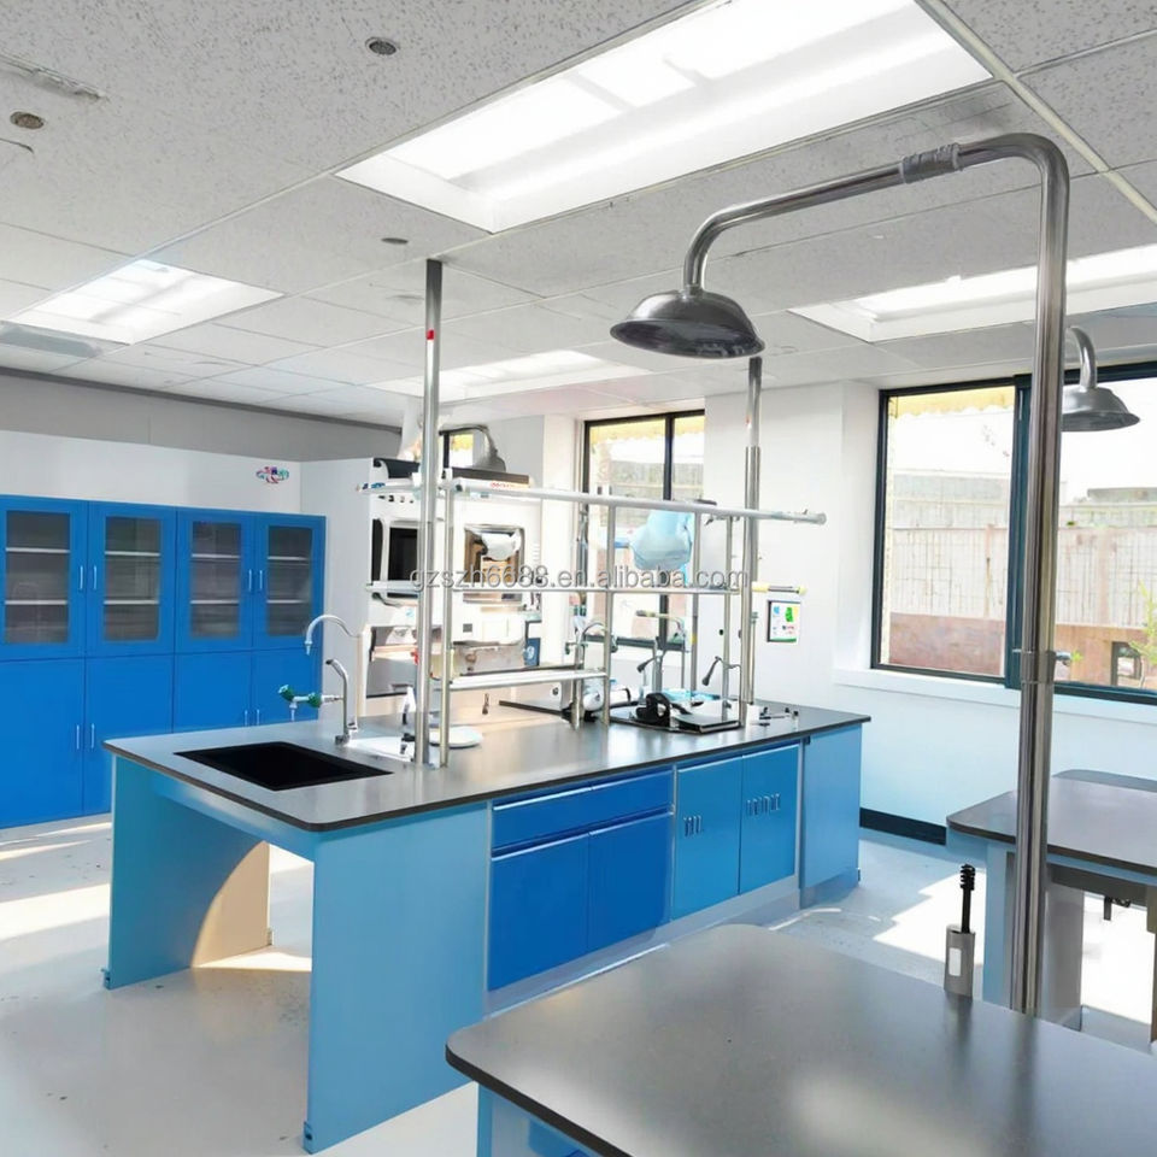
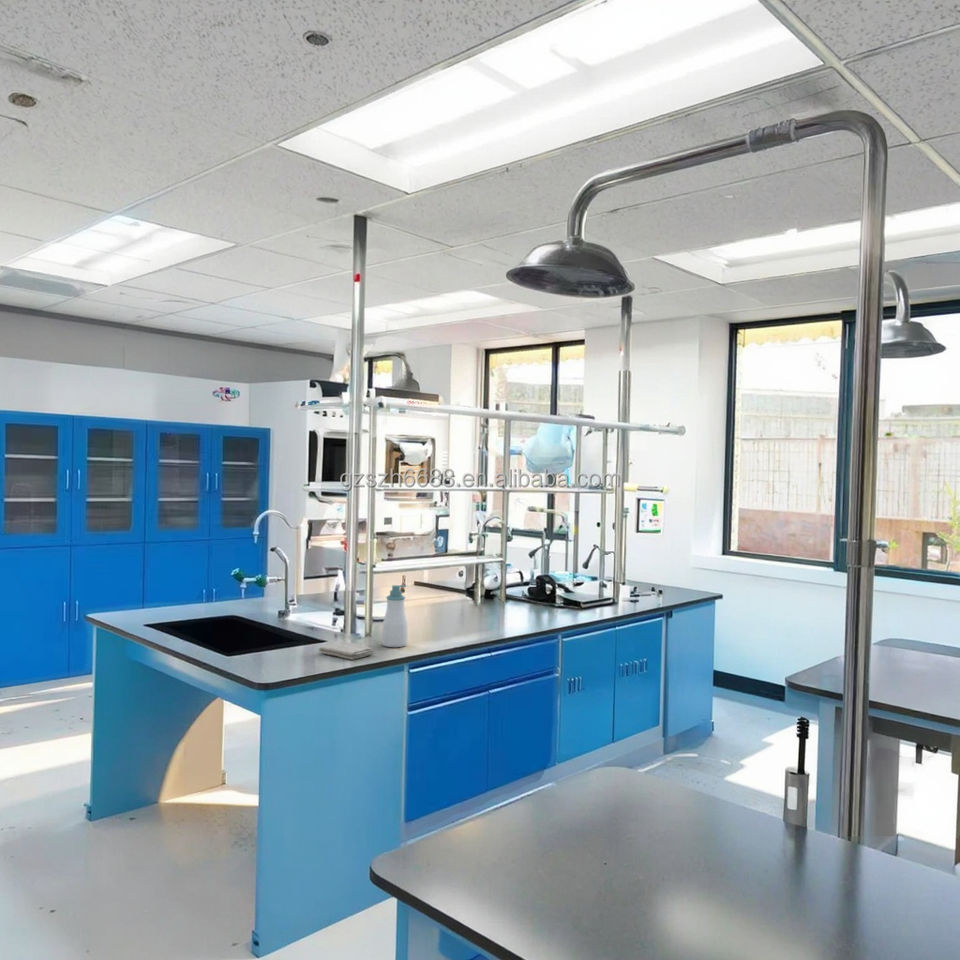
+ washcloth (346, 649)
+ soap bottle (395, 615)
